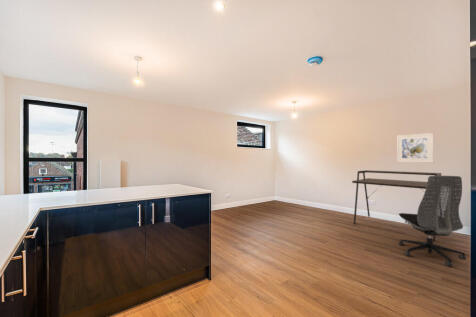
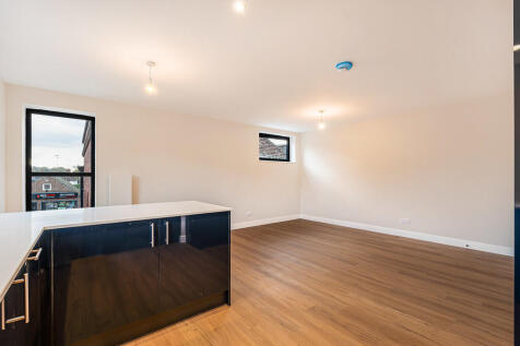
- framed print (414, 148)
- desk (396, 186)
- office chair (430, 214)
